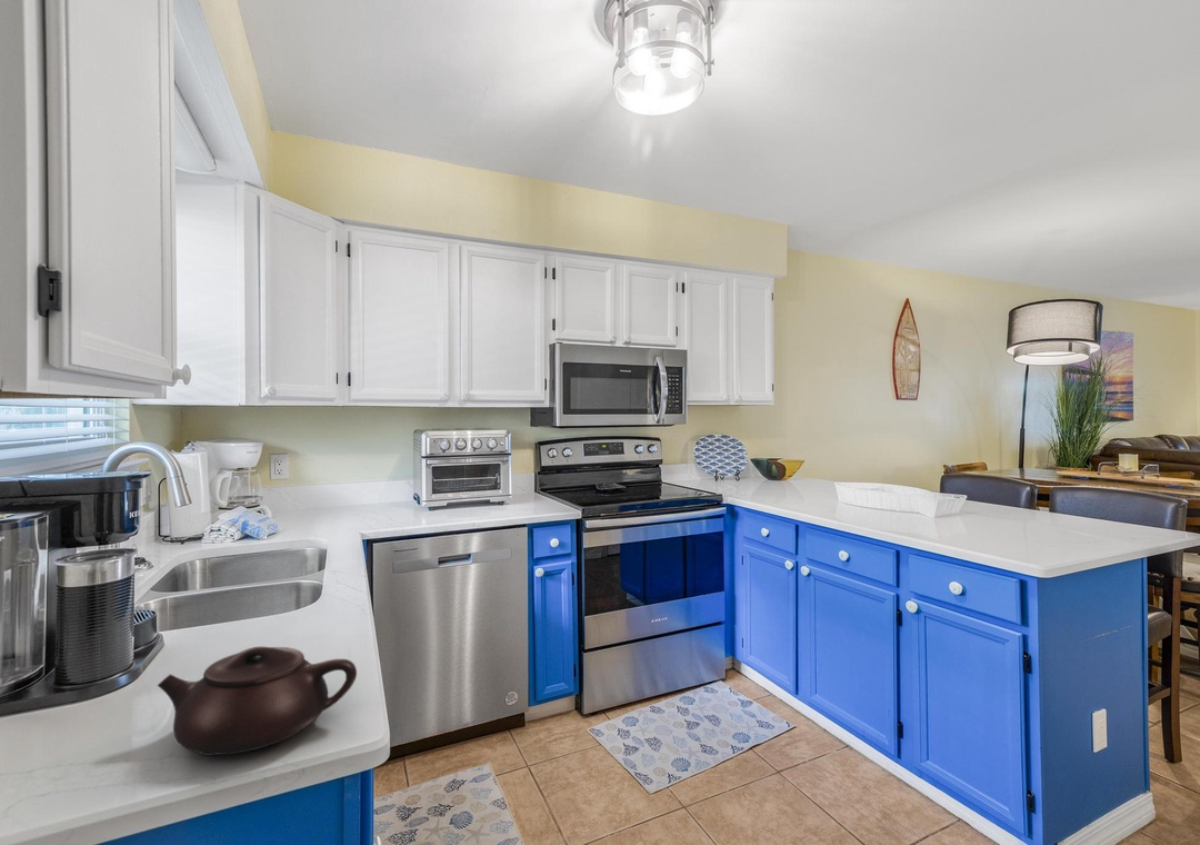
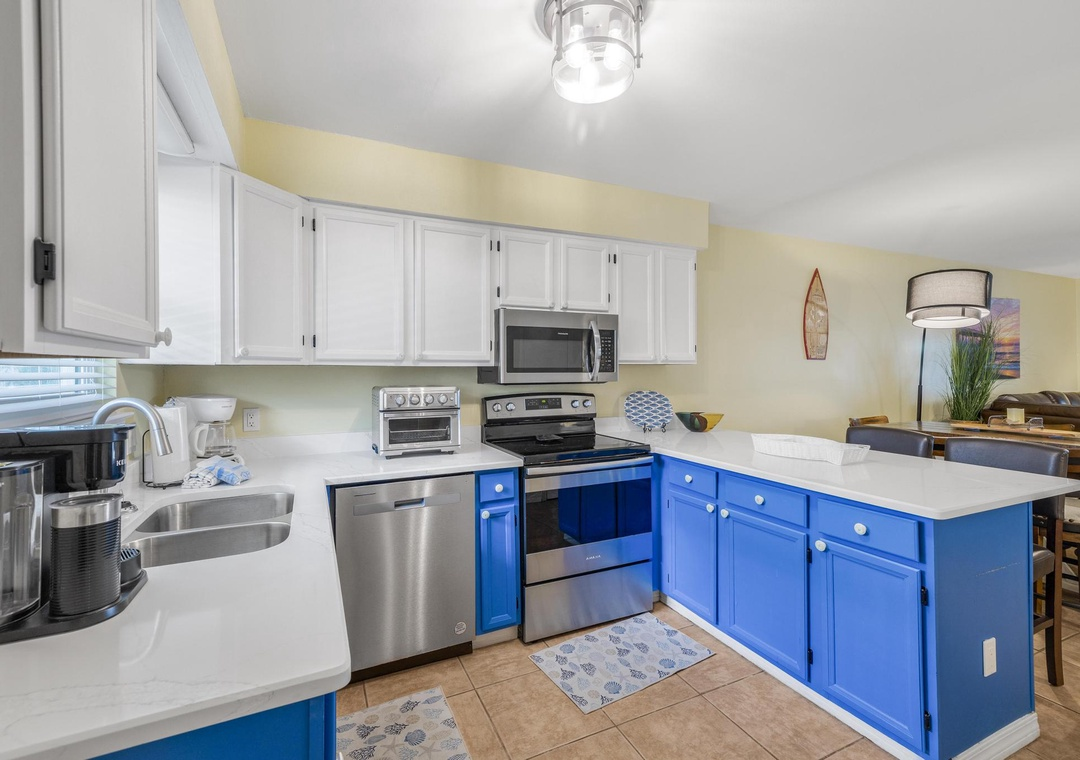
- teapot (258, 688)
